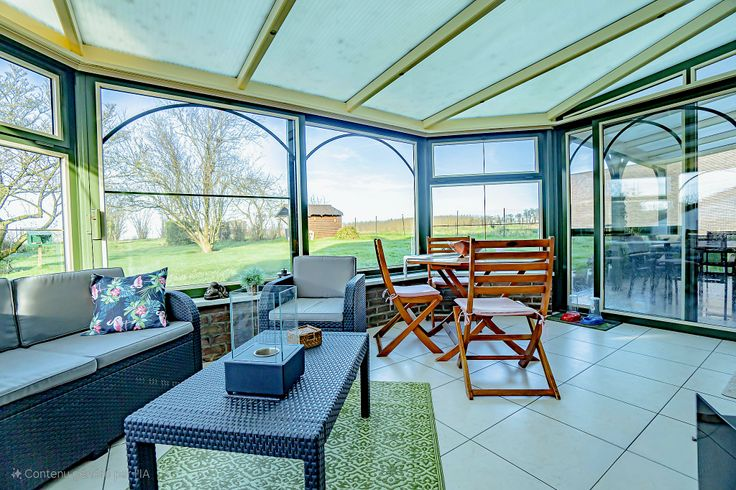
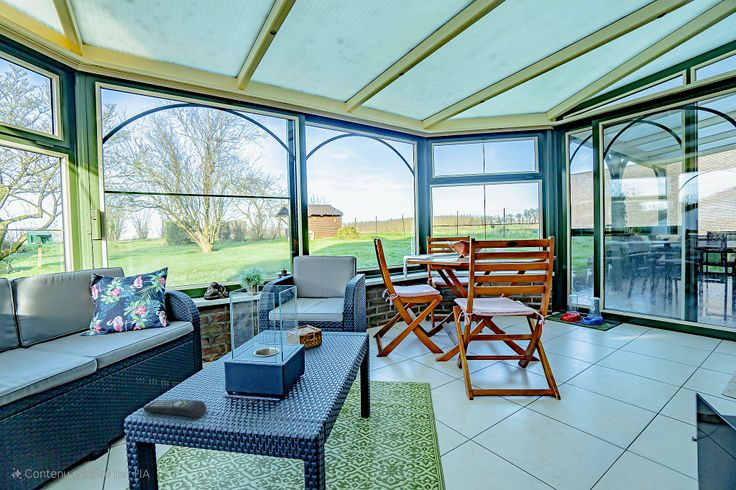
+ remote control (175, 407)
